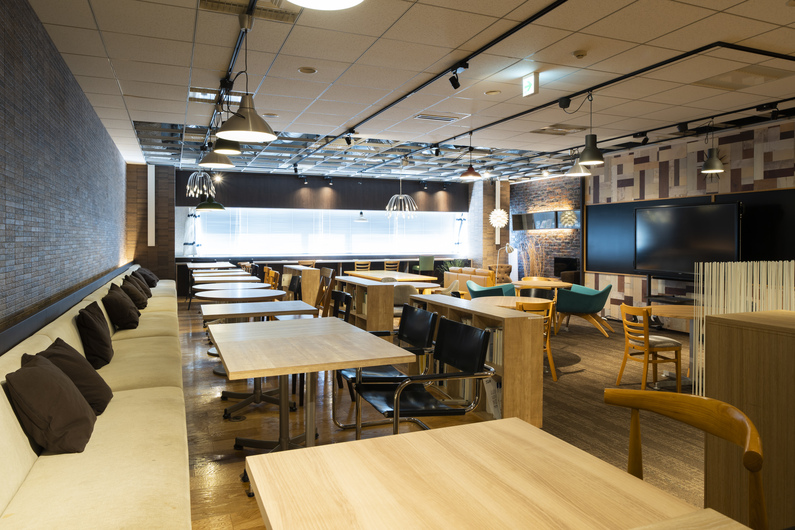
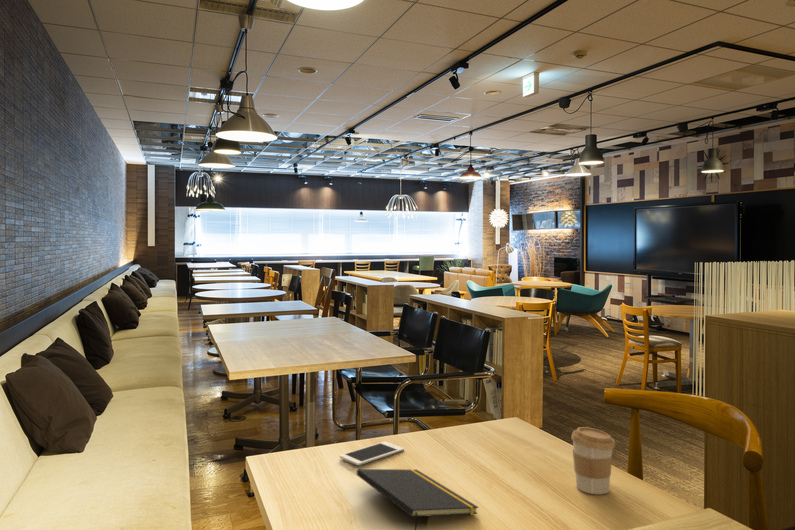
+ cell phone (372, 452)
+ notepad (414, 490)
+ coffee cup (592, 459)
